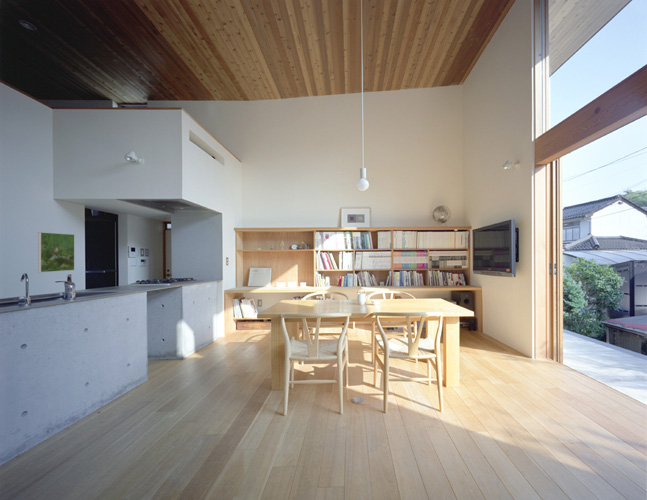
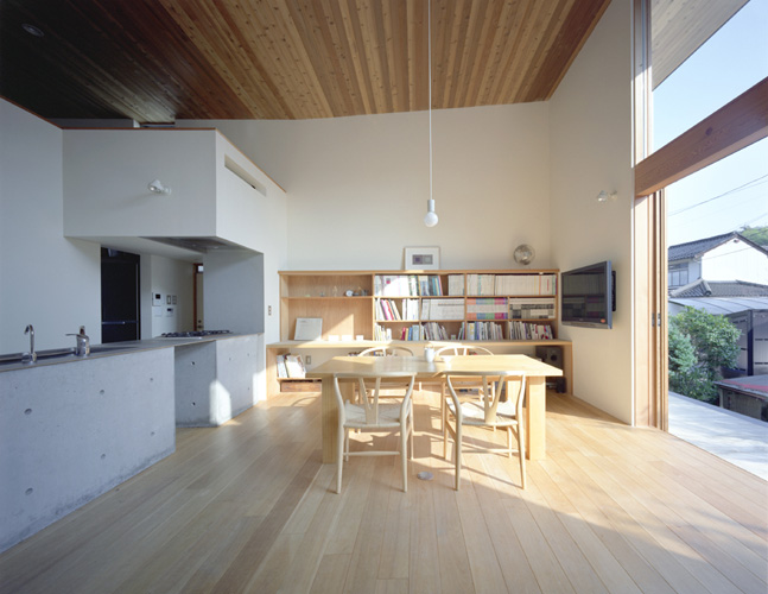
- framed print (57, 252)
